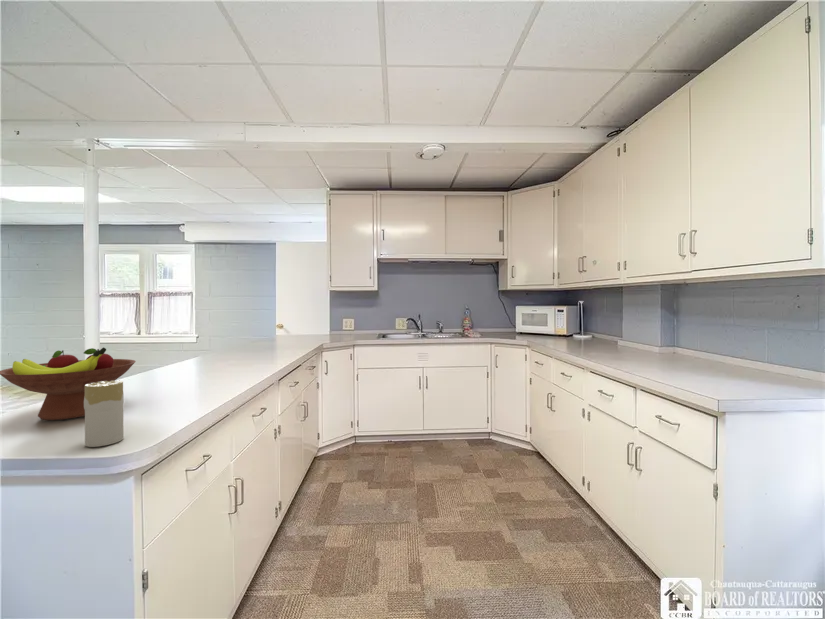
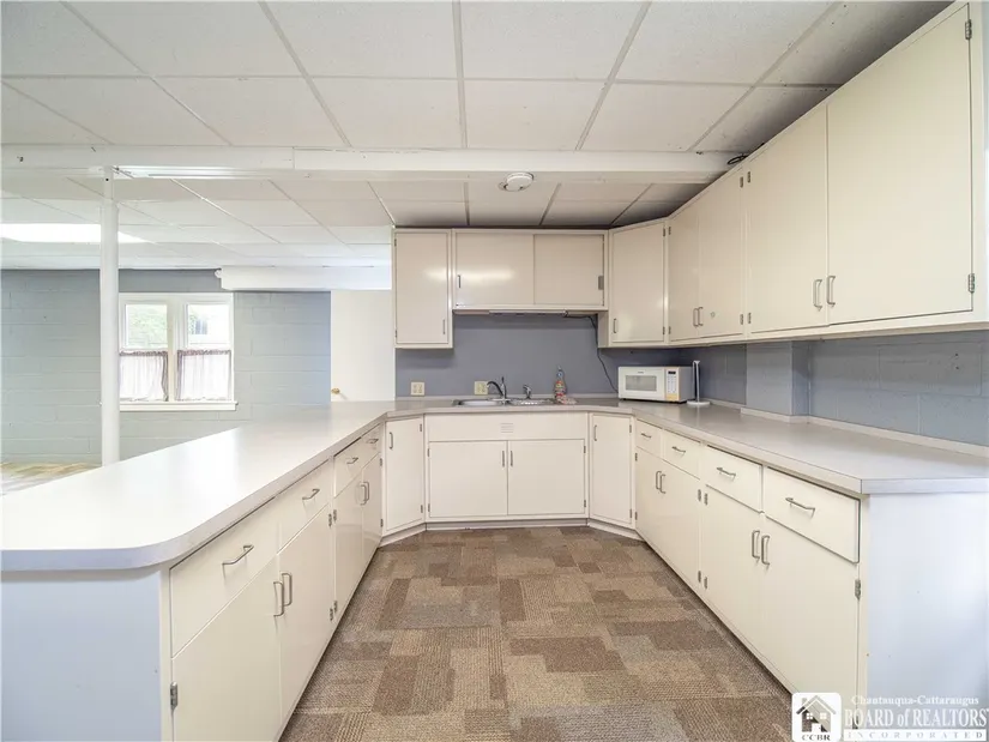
- fruit bowl (73, 380)
- candle (104, 412)
